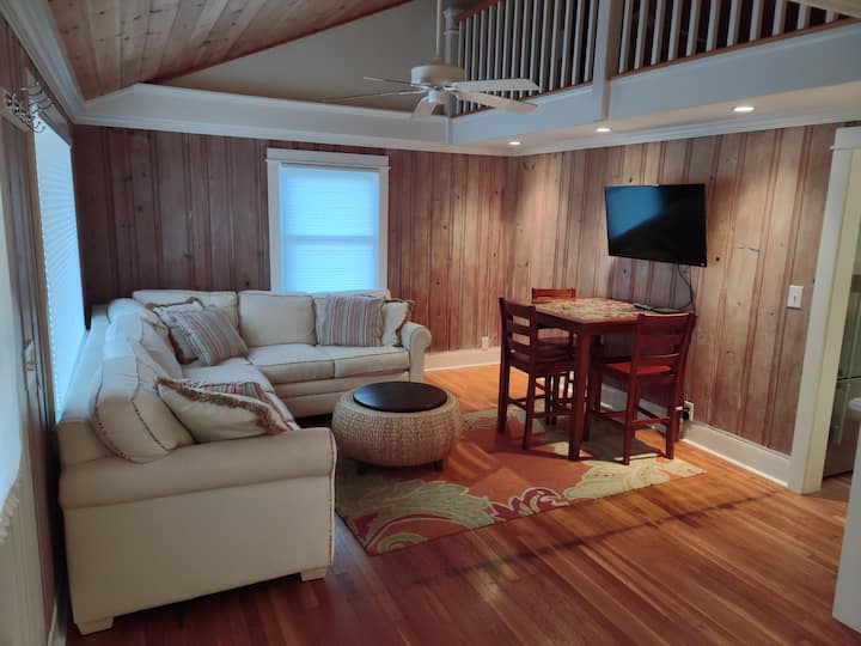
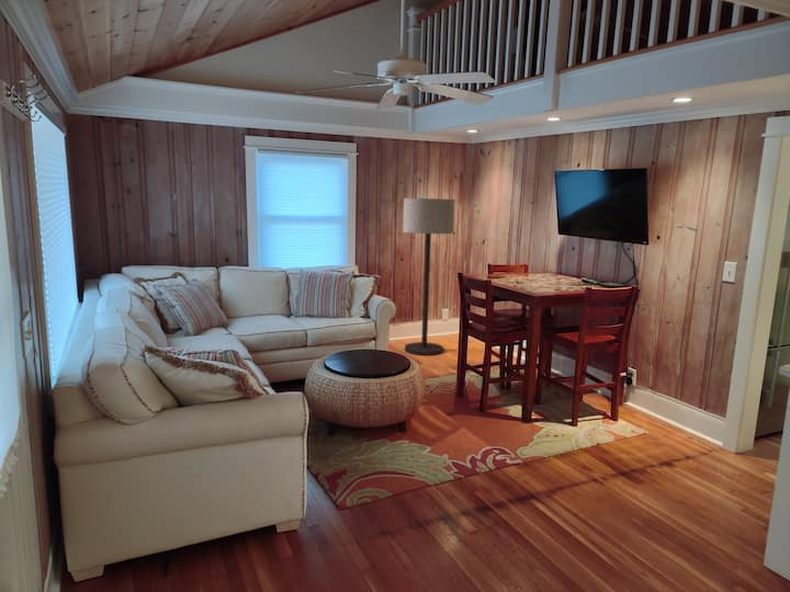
+ floor lamp (426, 275)
